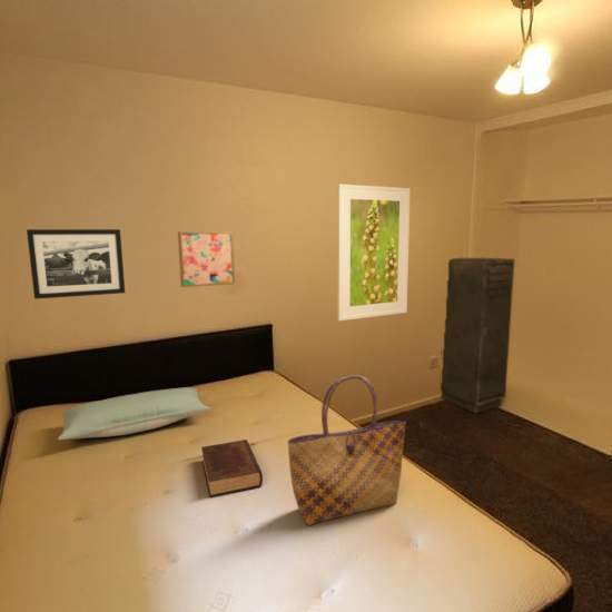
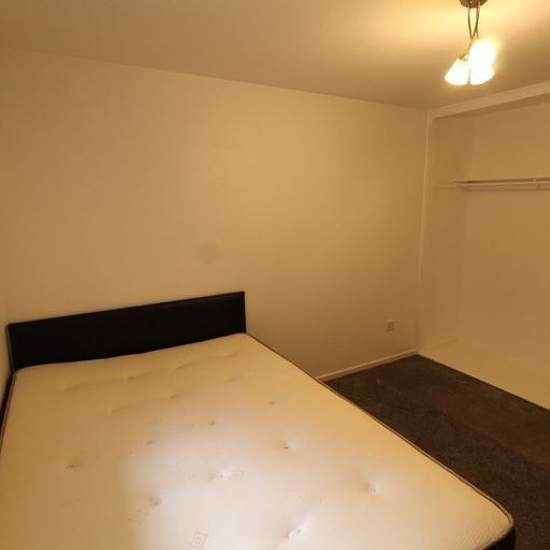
- pillow (136, 411)
- tote bag (348, 442)
- book (230, 465)
- wall art (207, 258)
- storage cabinet (475, 333)
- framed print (374, 253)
- picture frame (78, 263)
